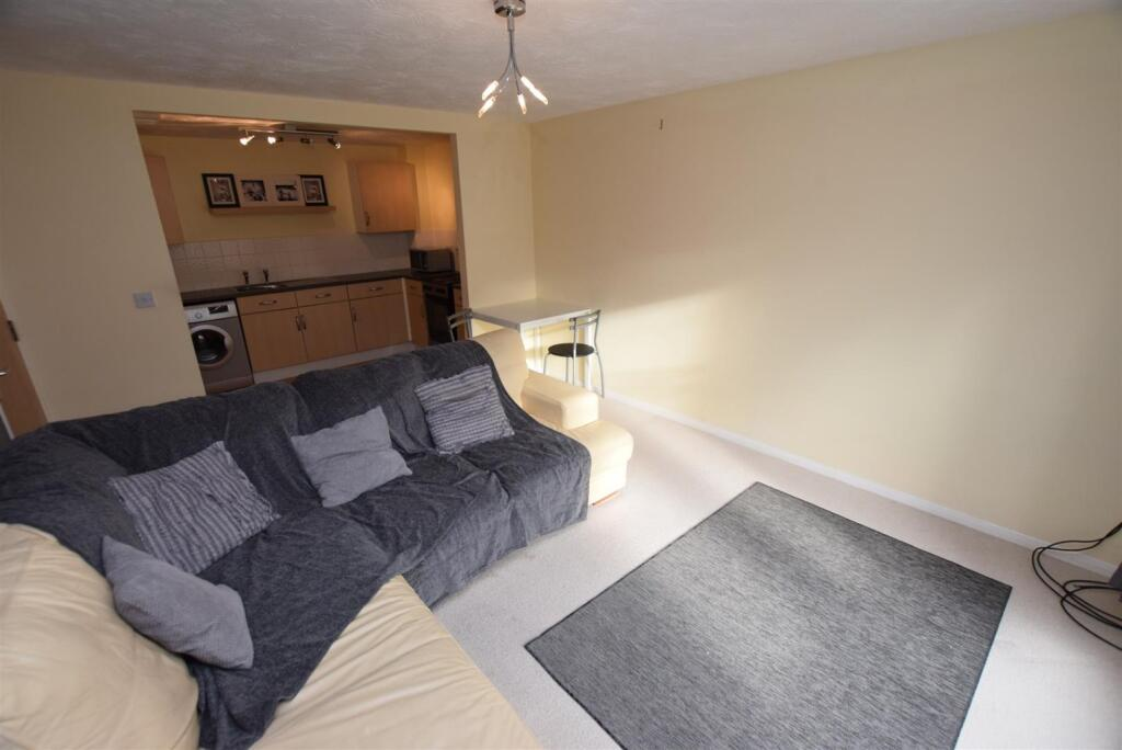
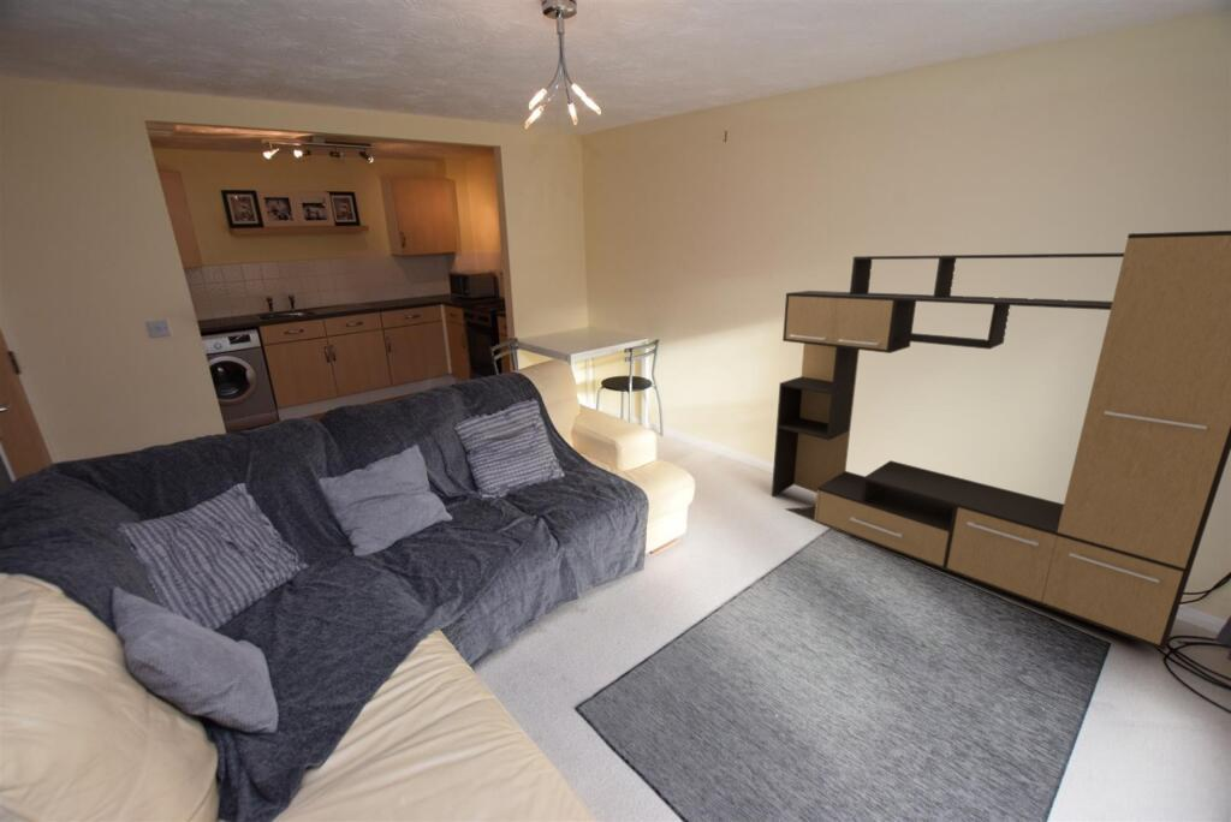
+ media console (951, 345)
